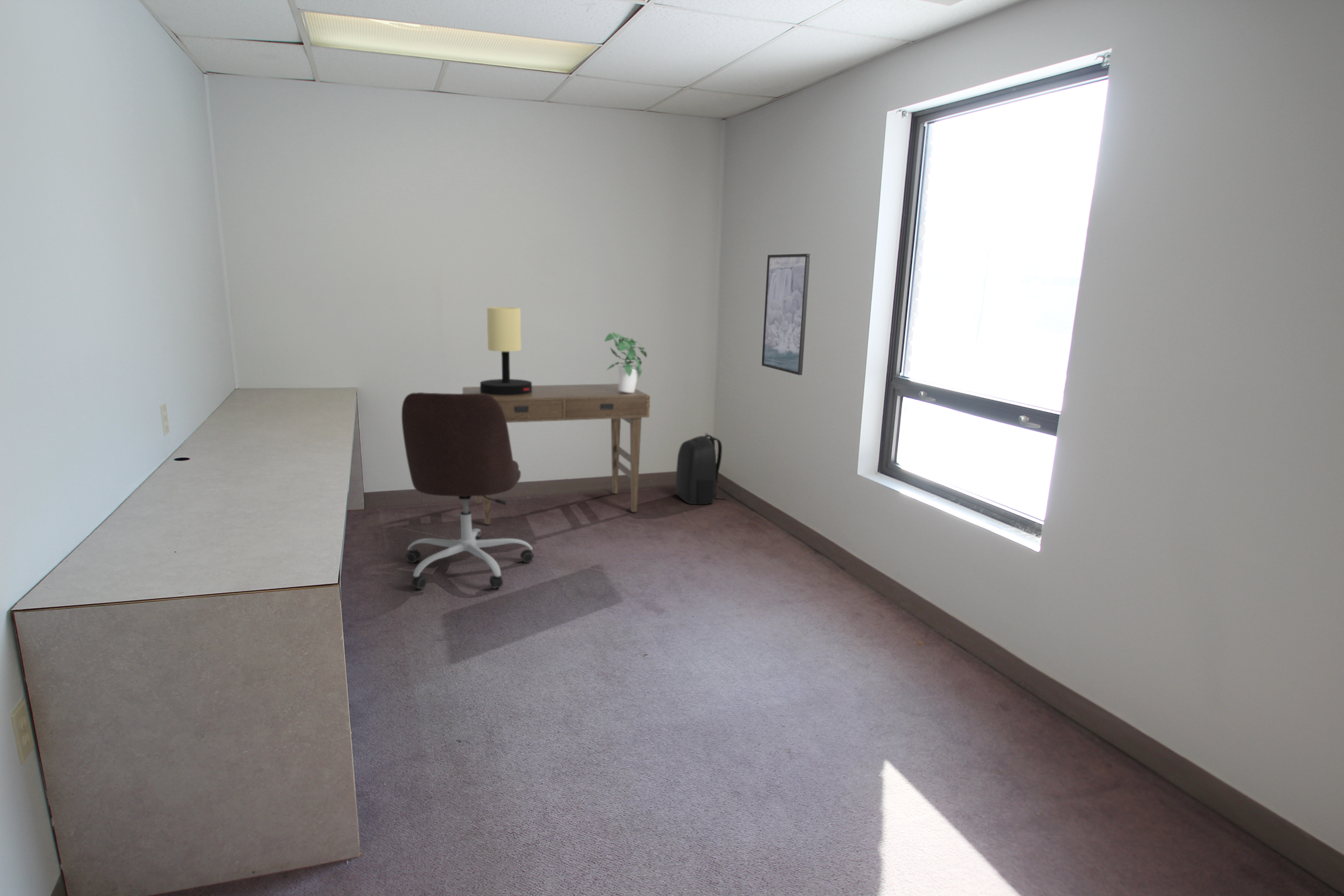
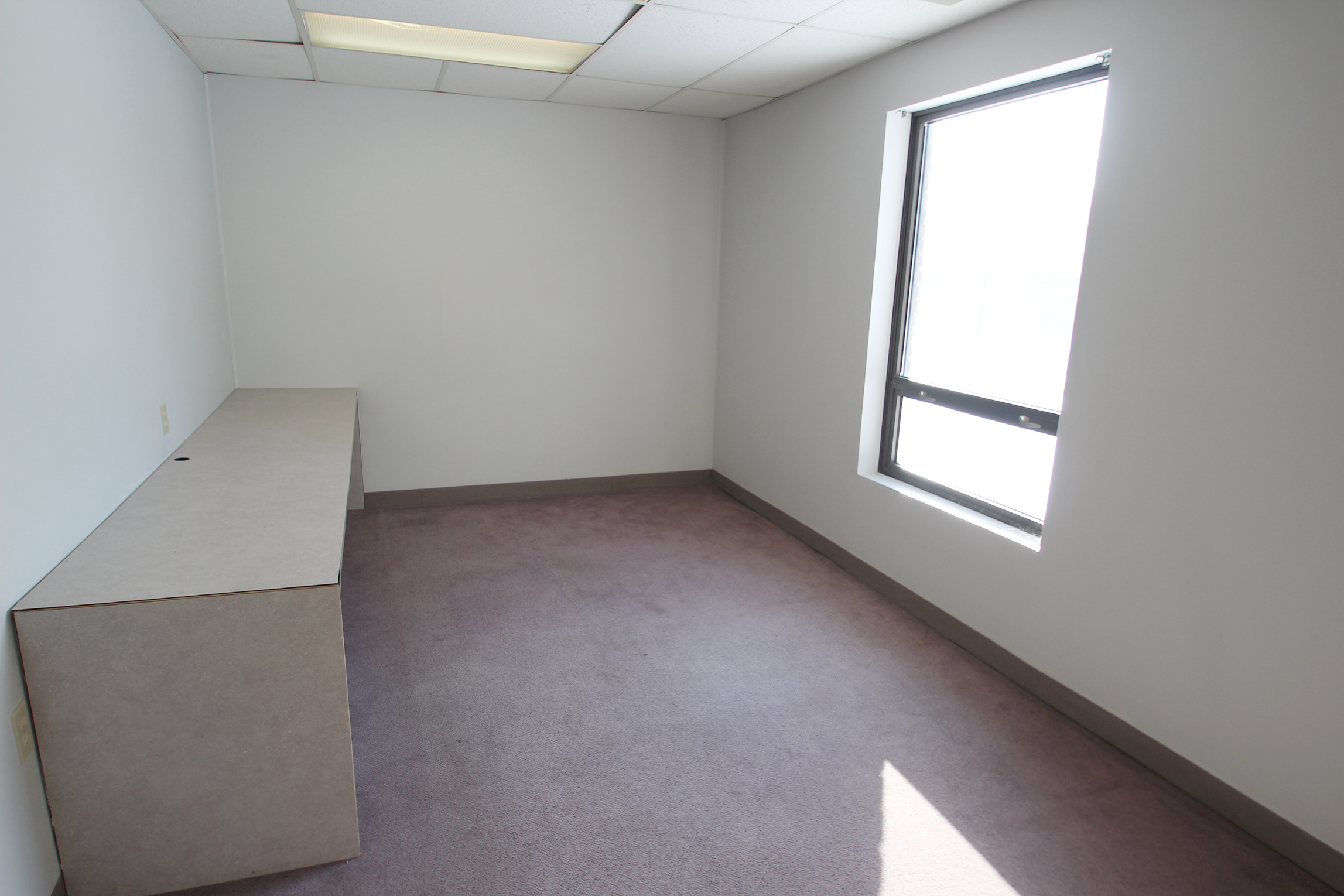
- backpack (702, 466)
- table lamp (505, 350)
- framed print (784, 313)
- desk (555, 420)
- potted plant (621, 364)
- office chair (464, 478)
